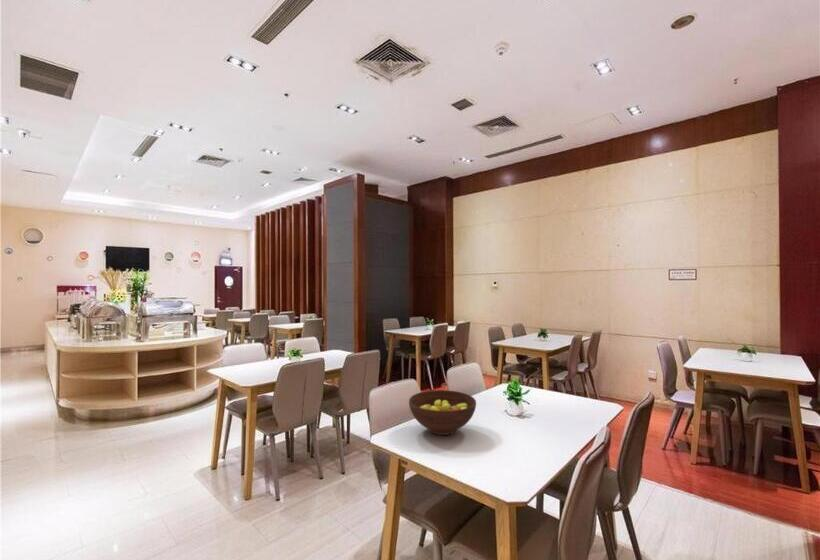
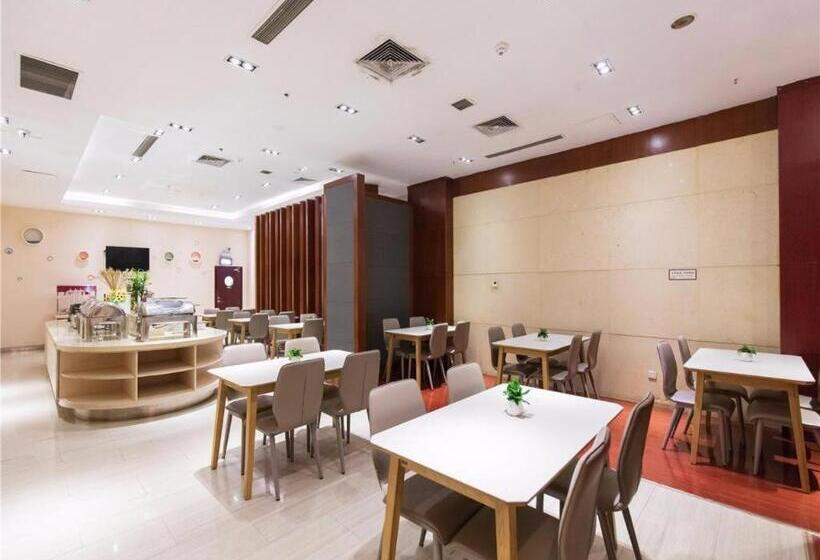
- fruit bowl (442, 415)
